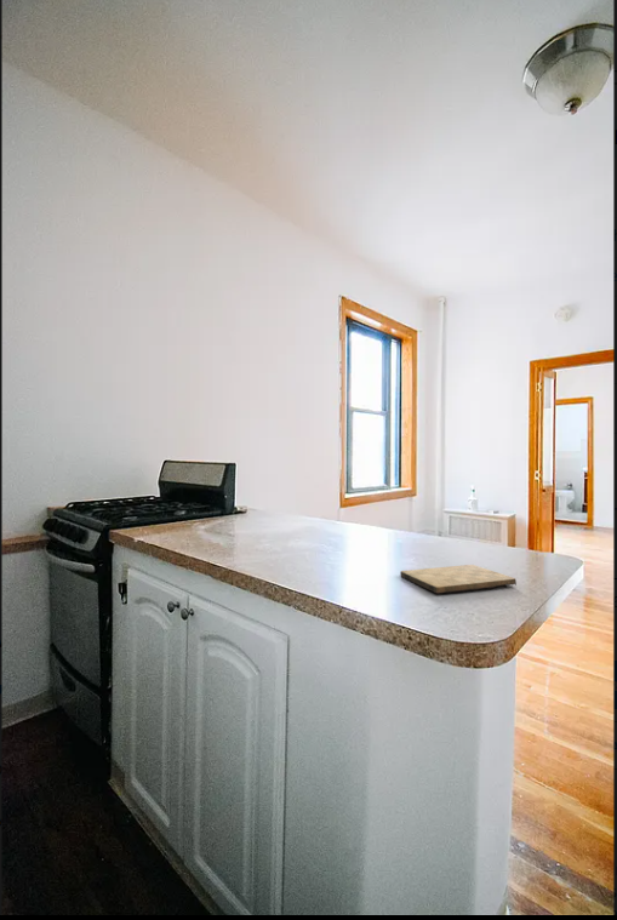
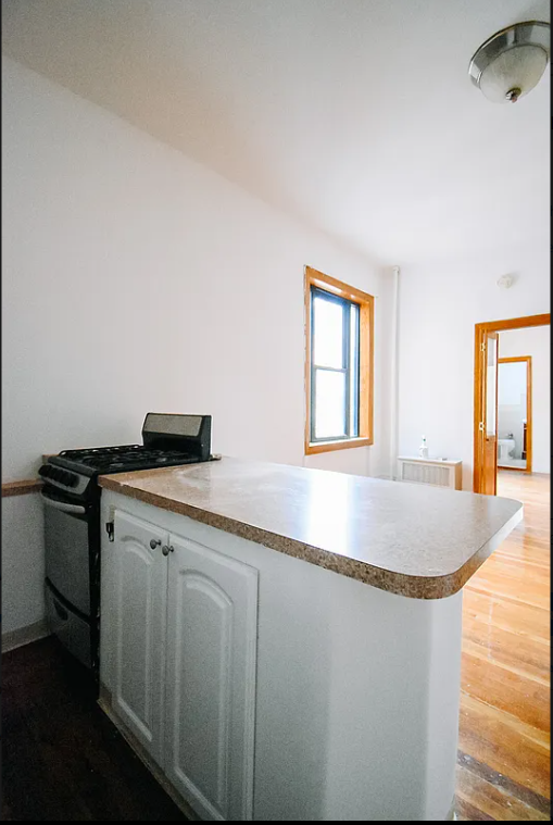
- cutting board (456, 577)
